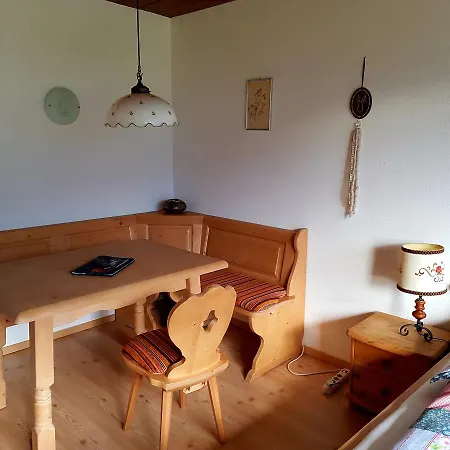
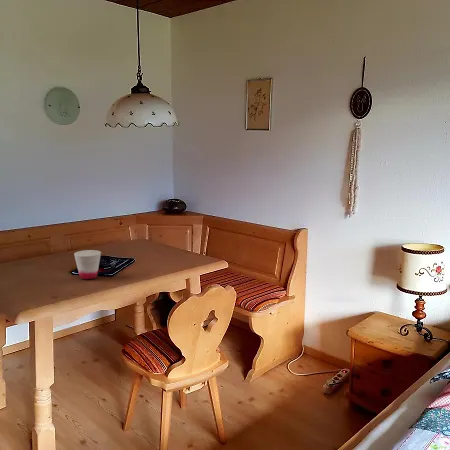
+ cup (88, 265)
